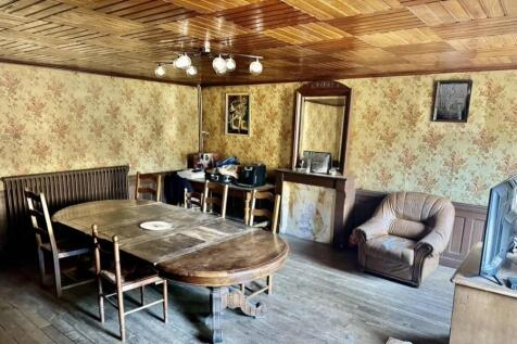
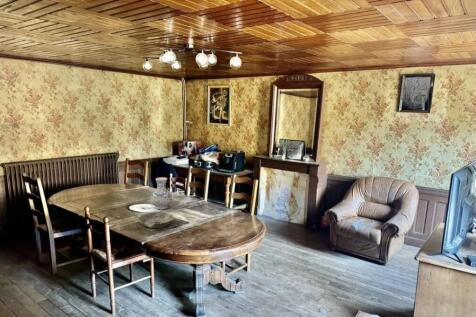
+ vase (161, 193)
+ bowl (156, 220)
